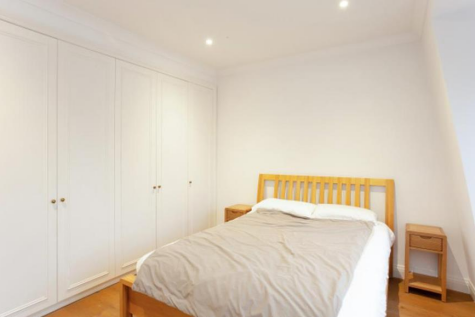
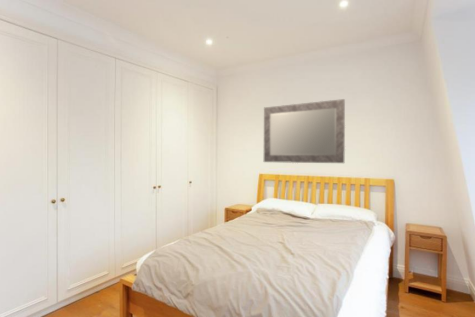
+ mirror (301, 133)
